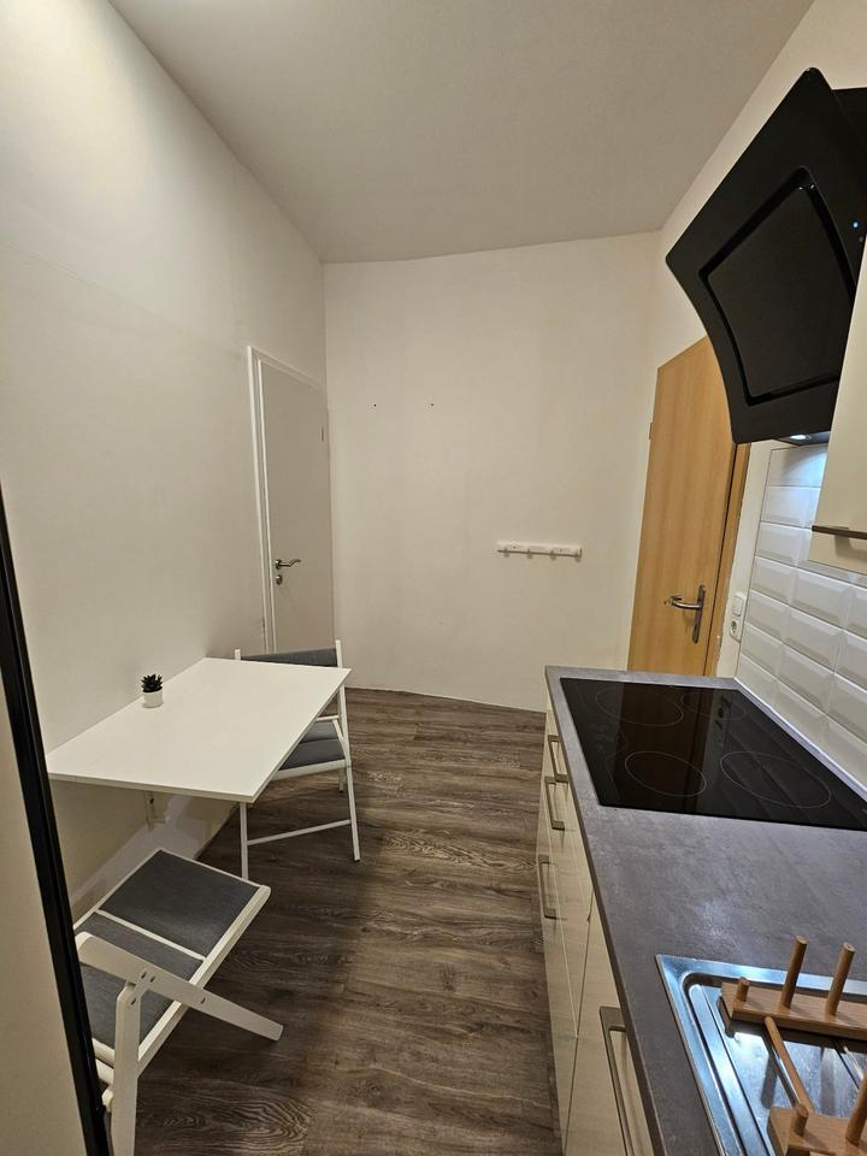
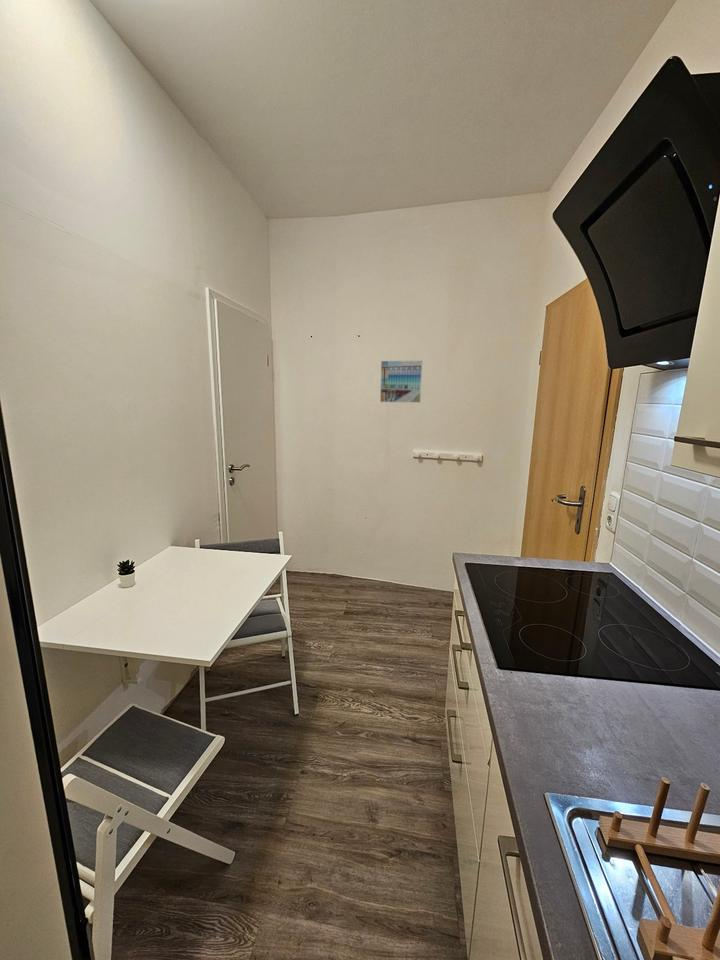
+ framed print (400, 381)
